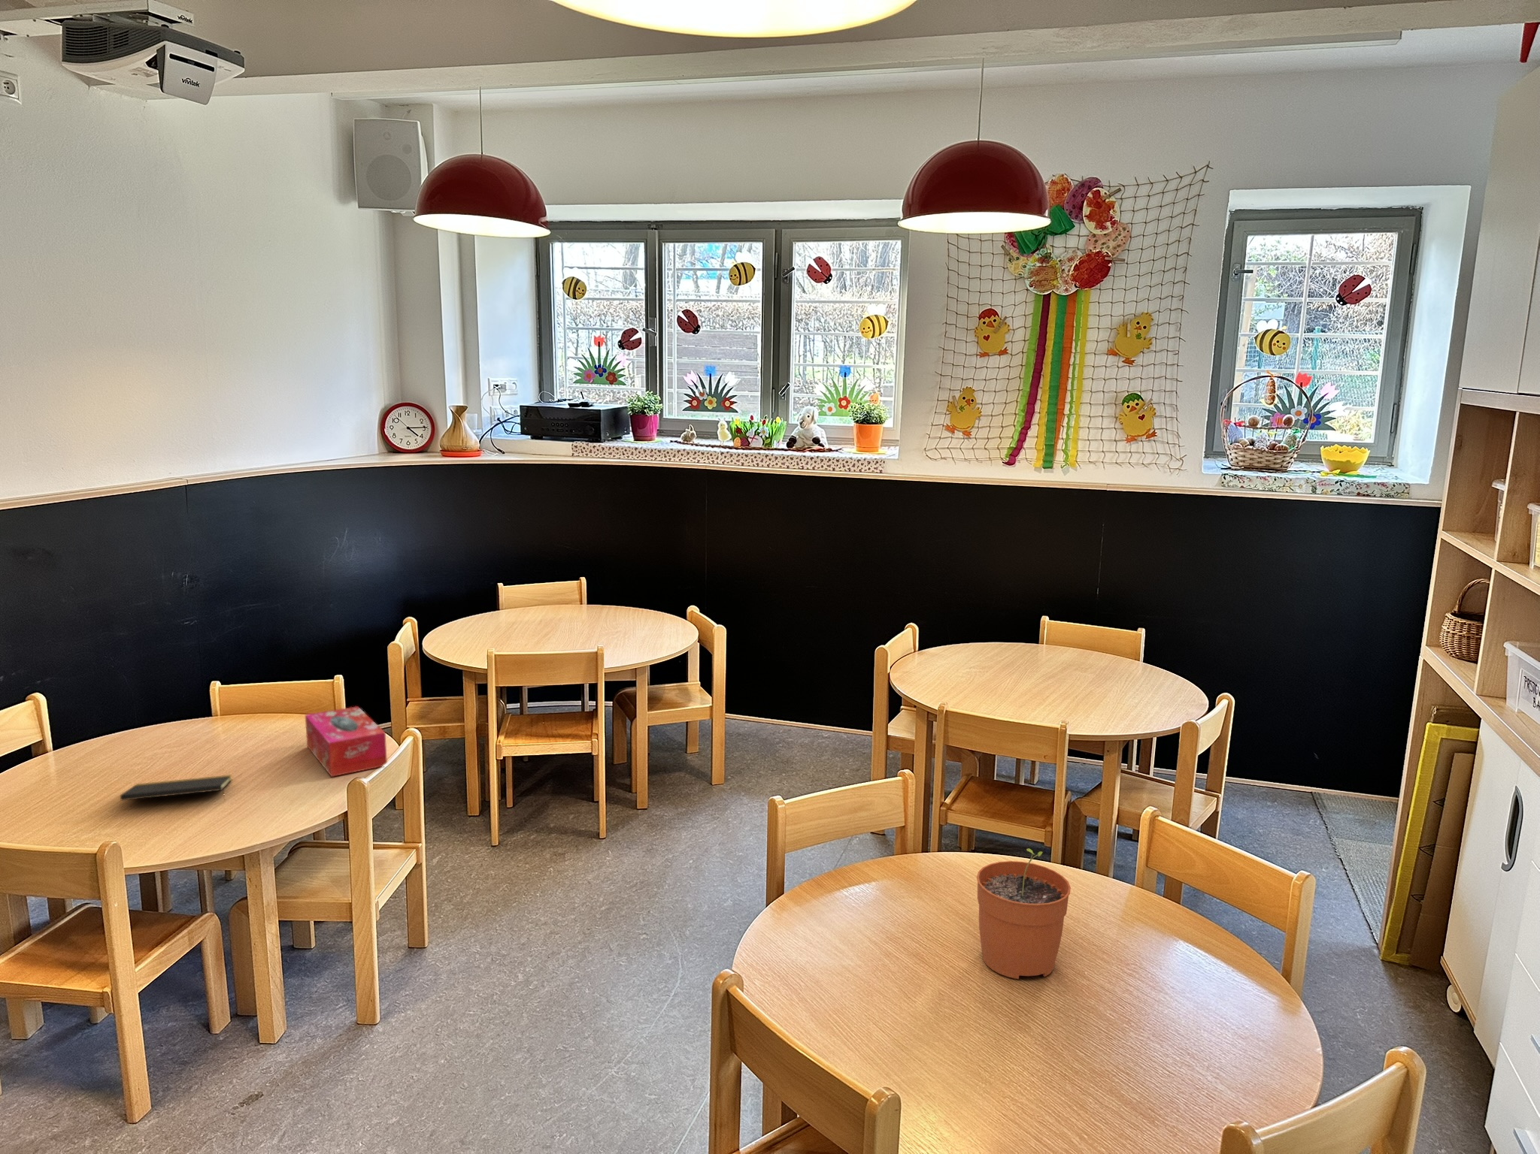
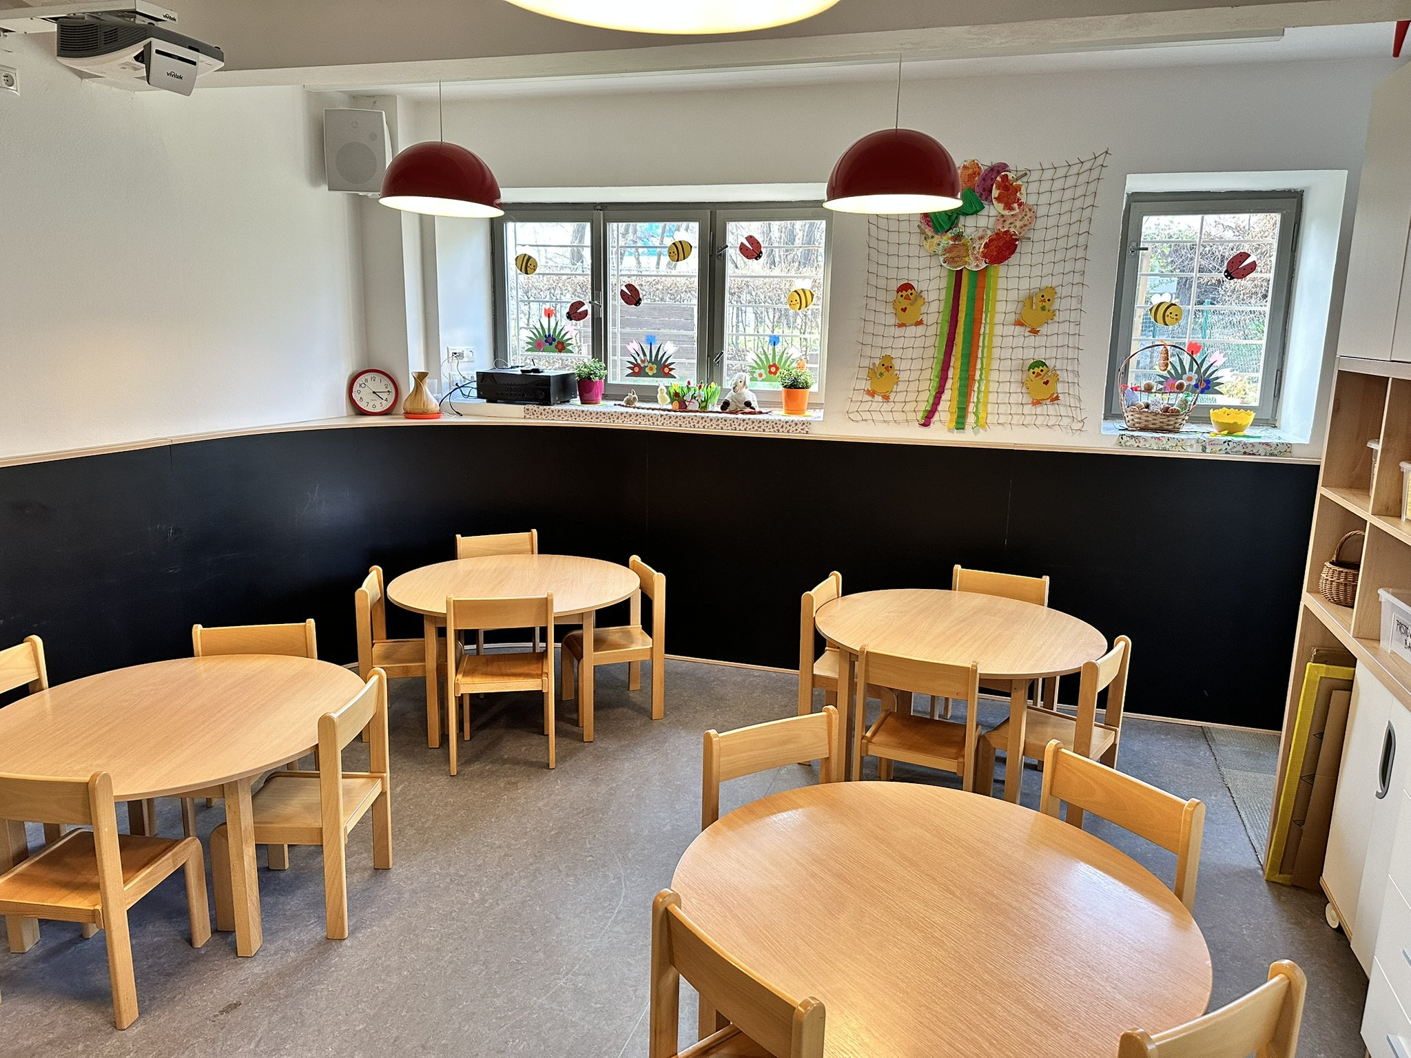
- plant pot (1022, 901)
- tissue box (346, 739)
- notepad (178, 787)
